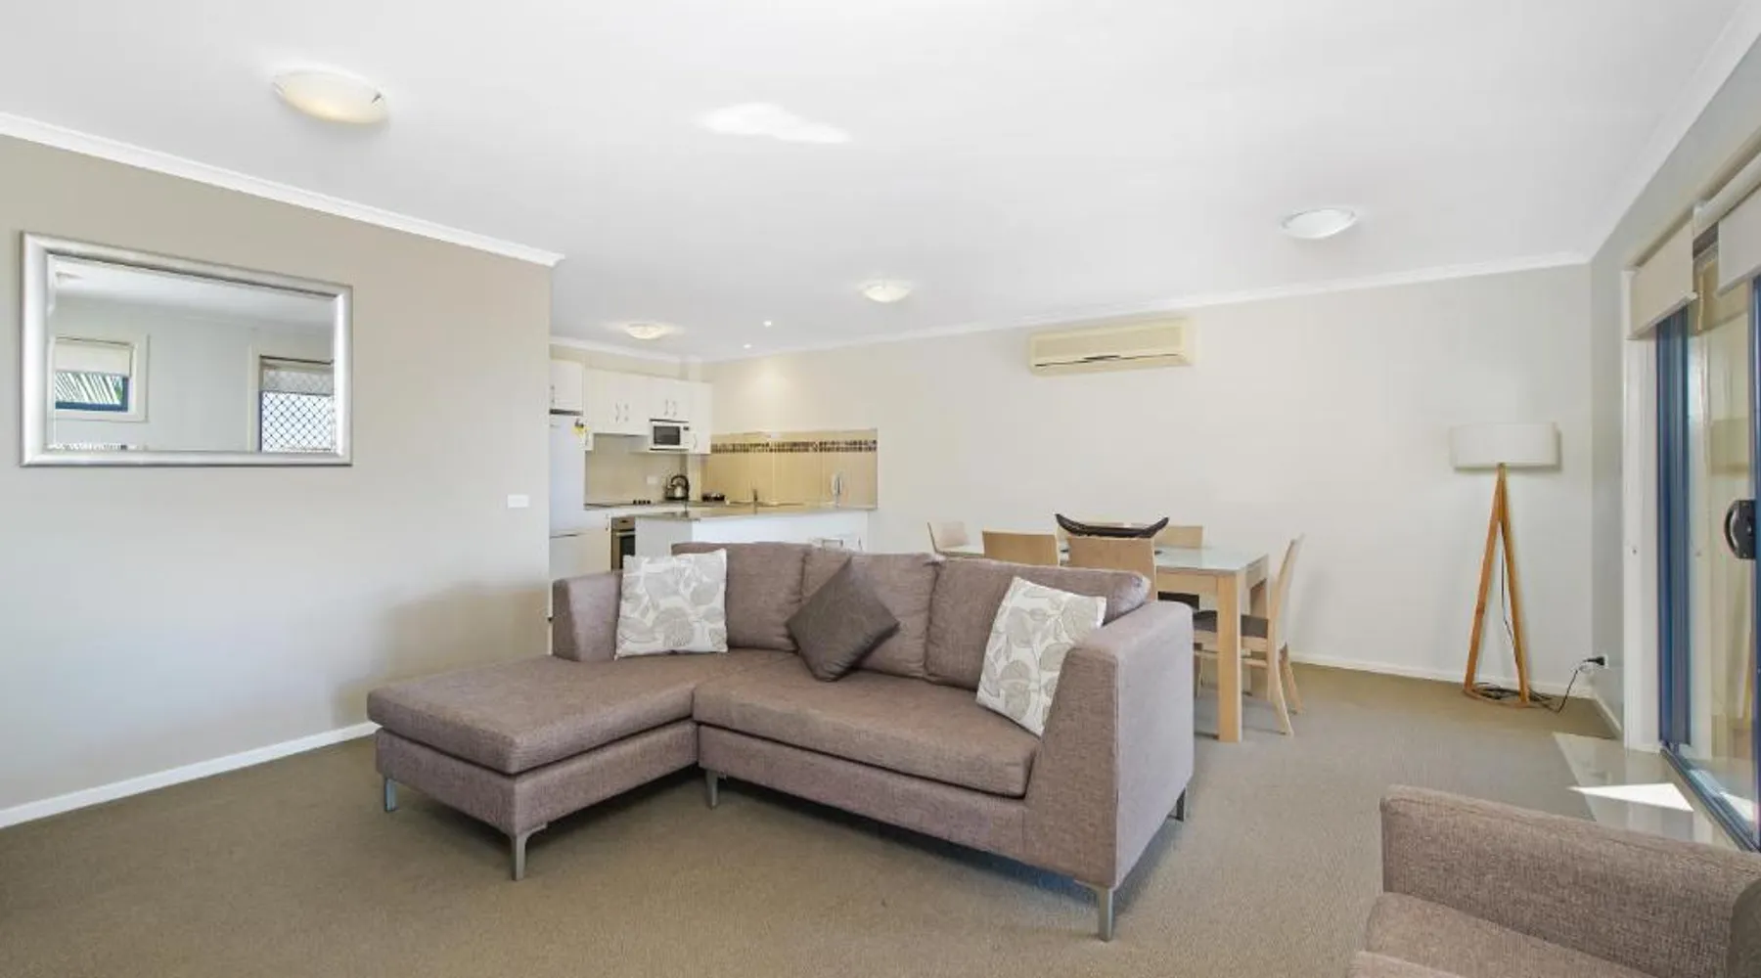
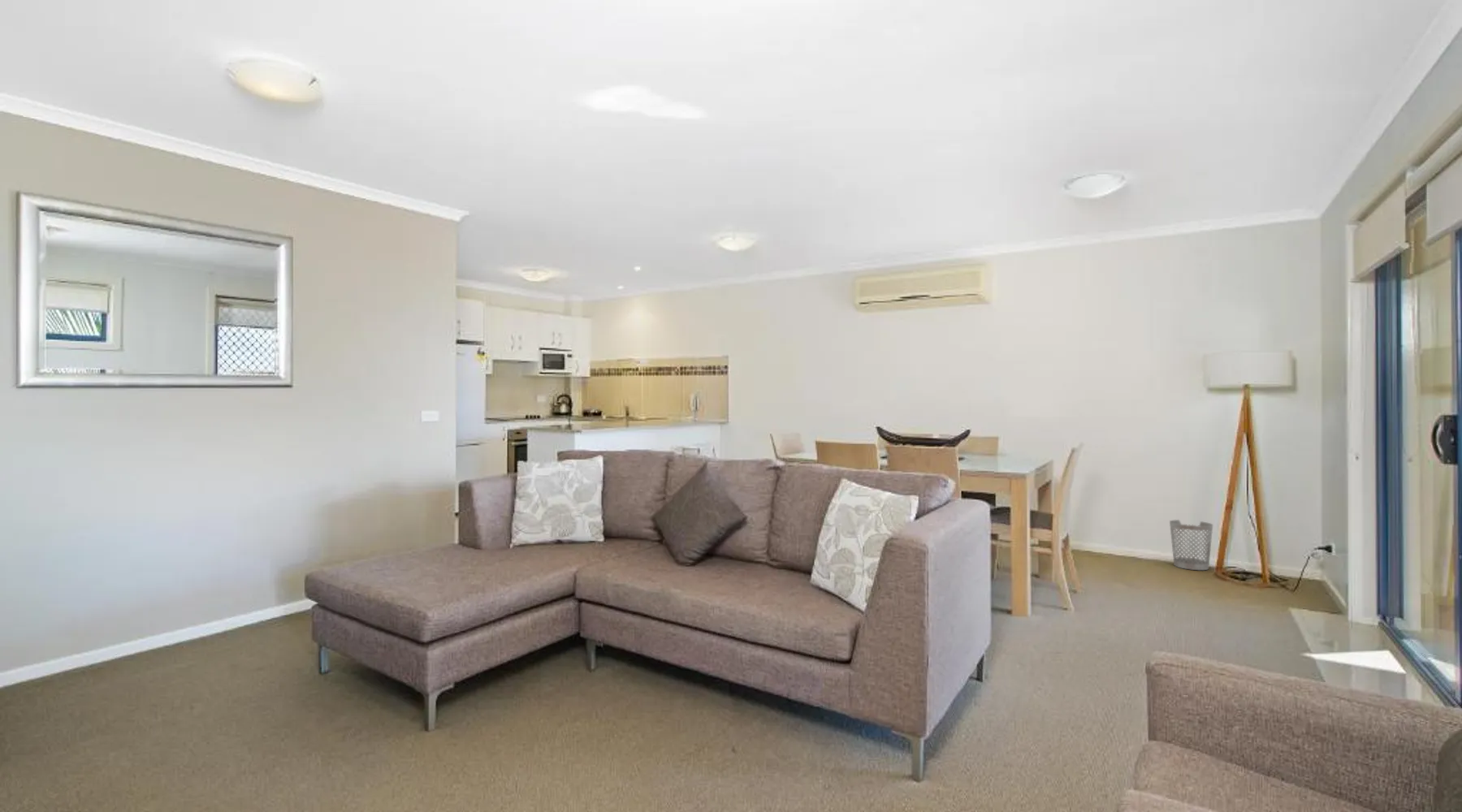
+ wastebasket (1190, 545)
